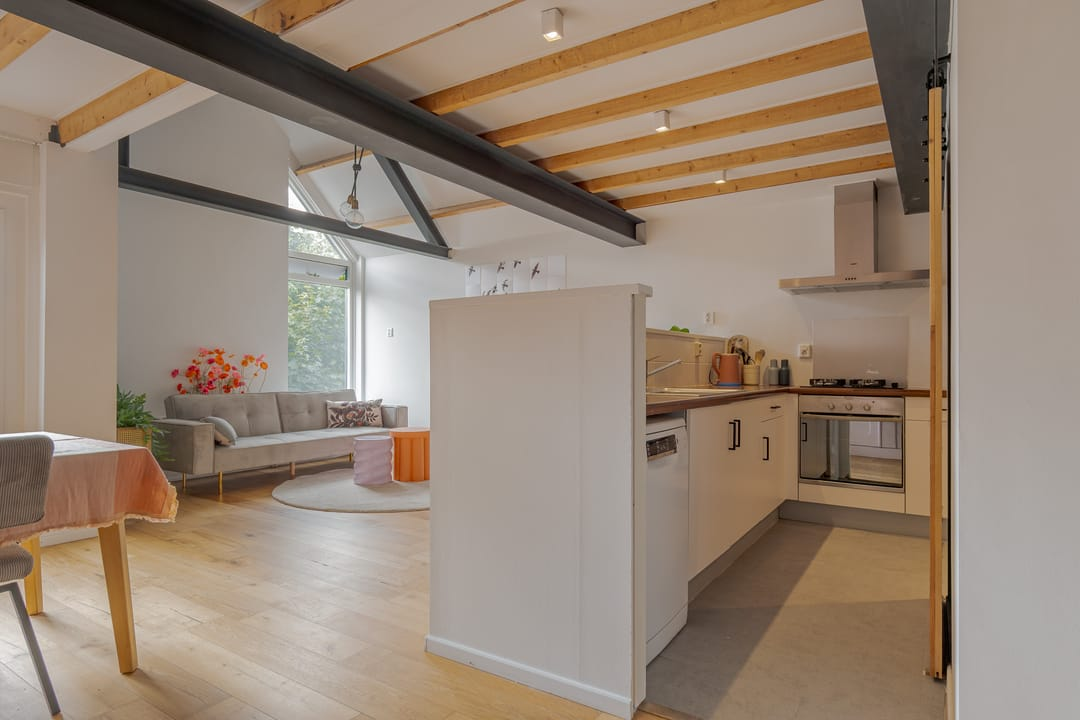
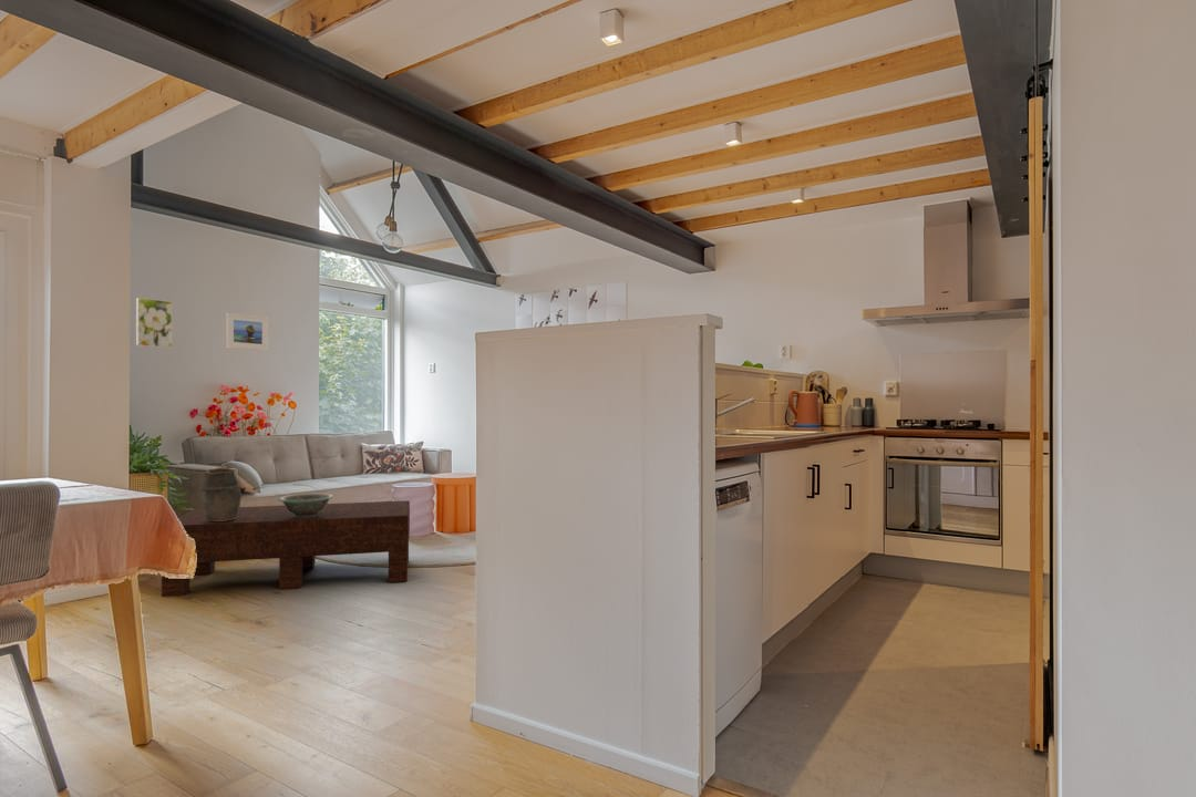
+ decorative bowl (306, 506)
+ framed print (247, 332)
+ coffee table (298, 544)
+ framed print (154, 323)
+ vase (220, 494)
